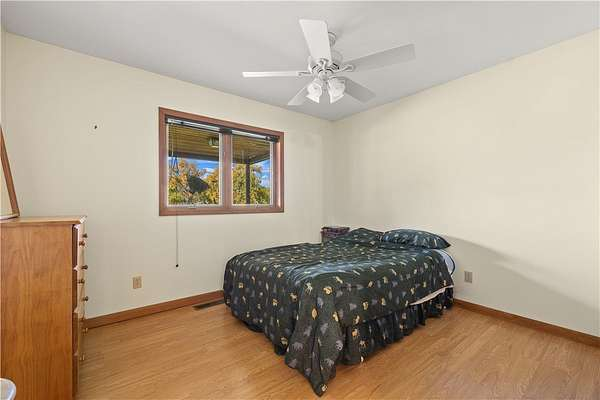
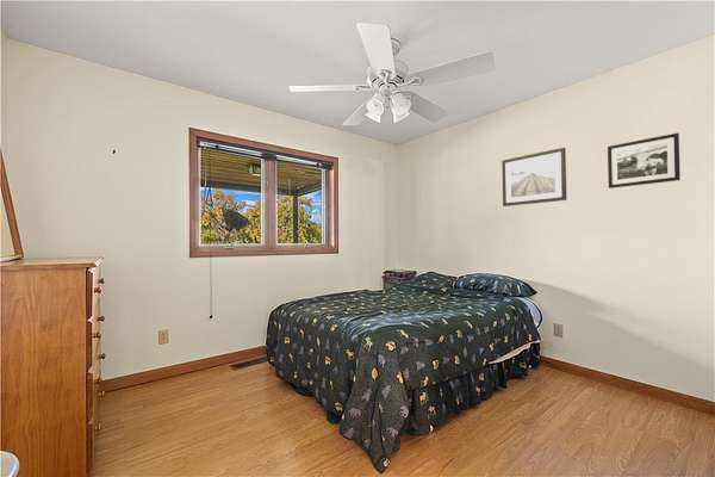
+ picture frame (641, 162)
+ wall art (531, 179)
